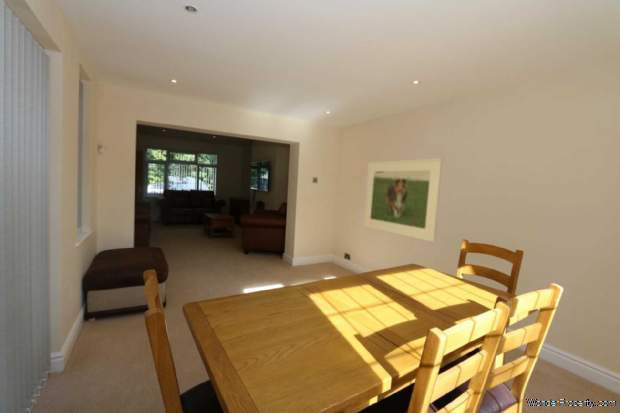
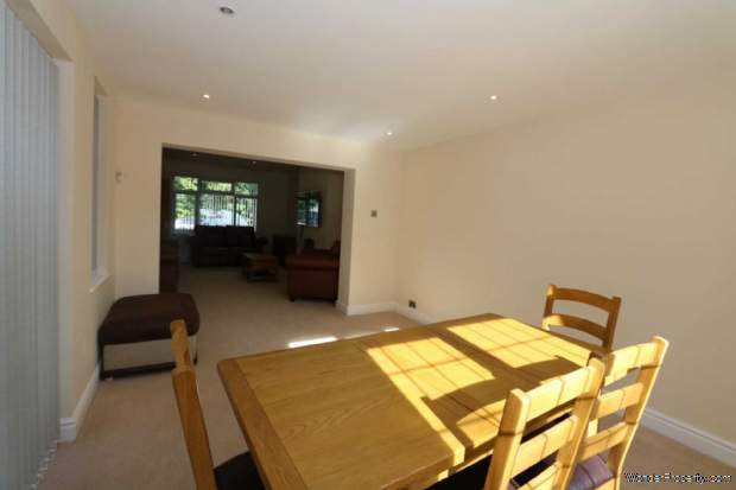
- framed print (397, 197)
